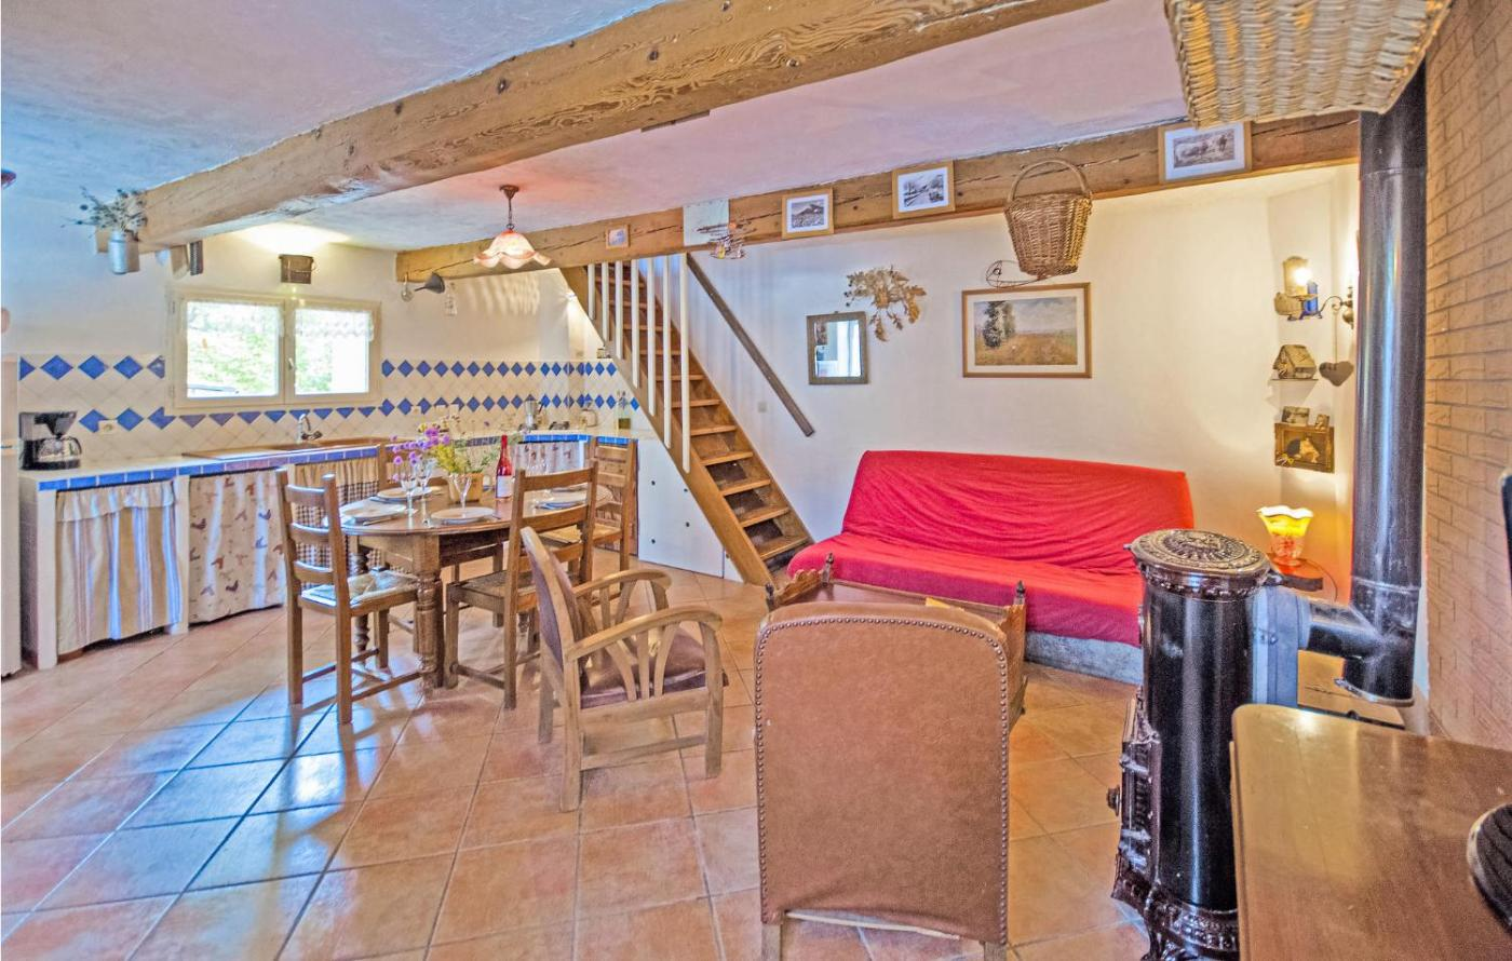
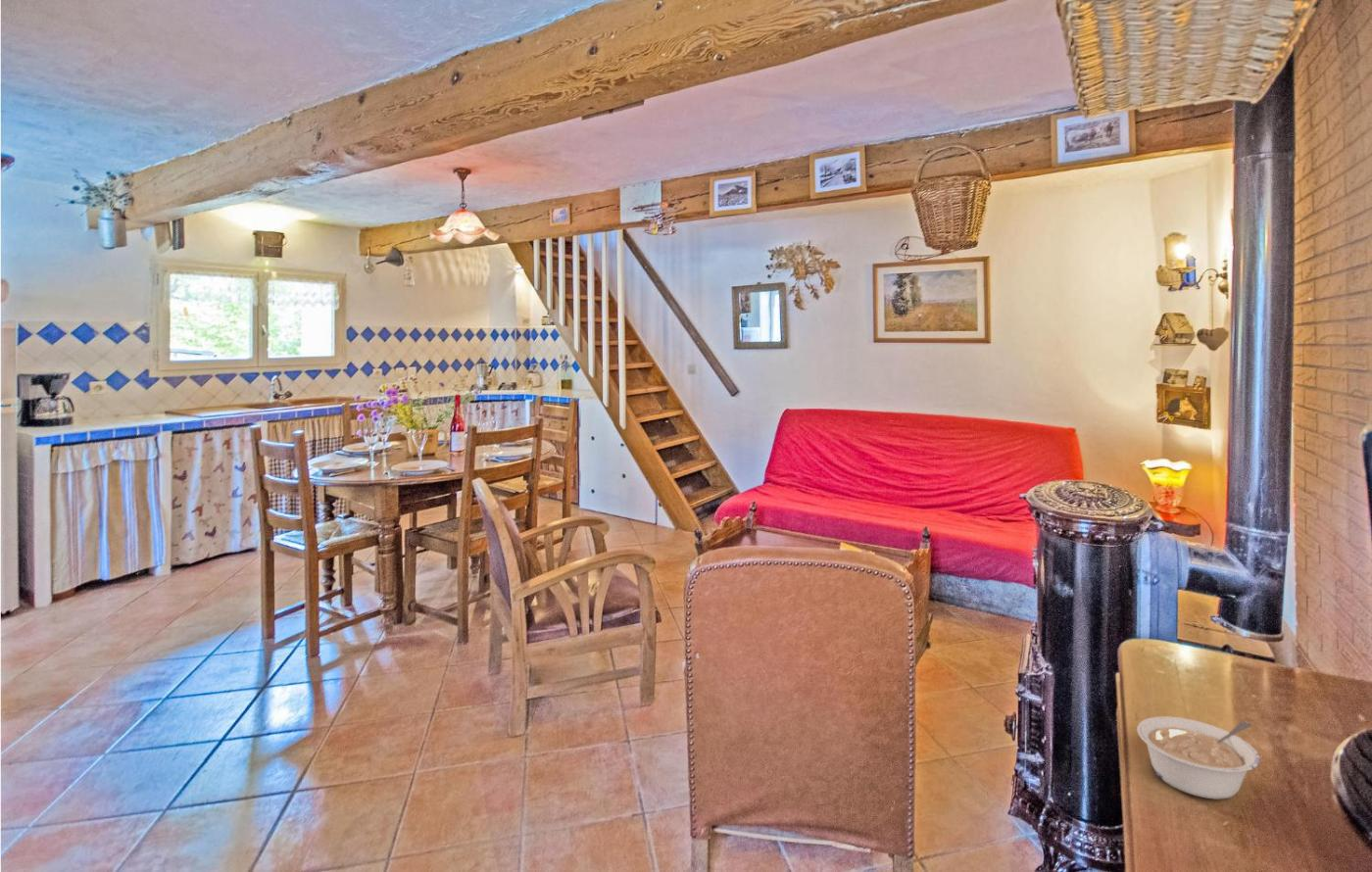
+ legume (1195, 753)
